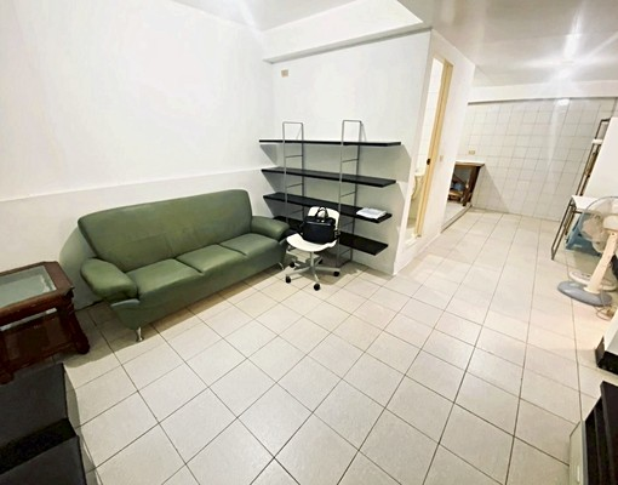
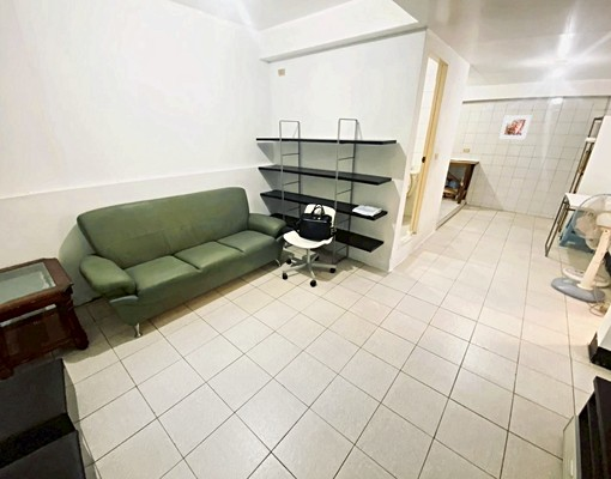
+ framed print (514, 127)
